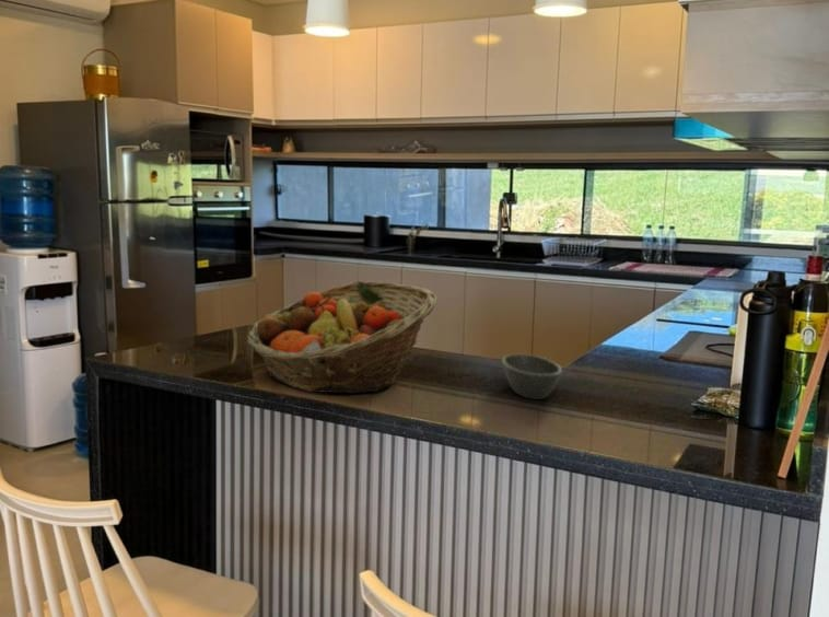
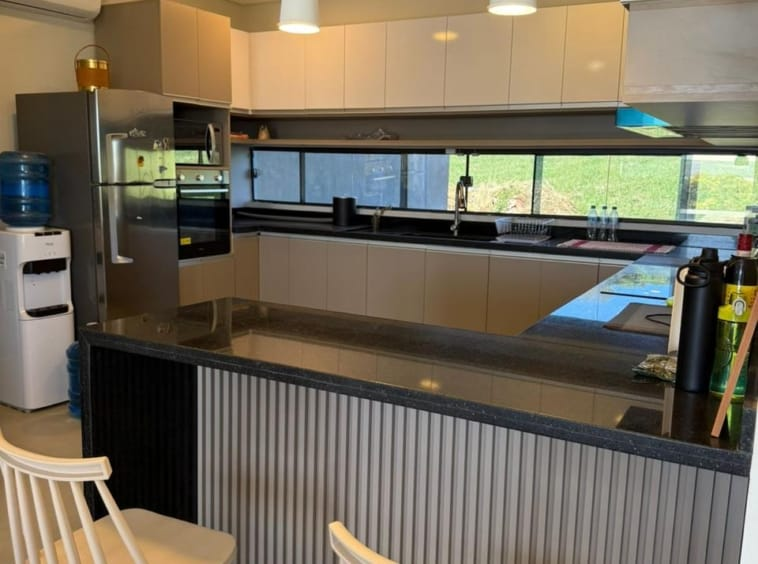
- bowl (530, 377)
- fruit basket (340, 331)
